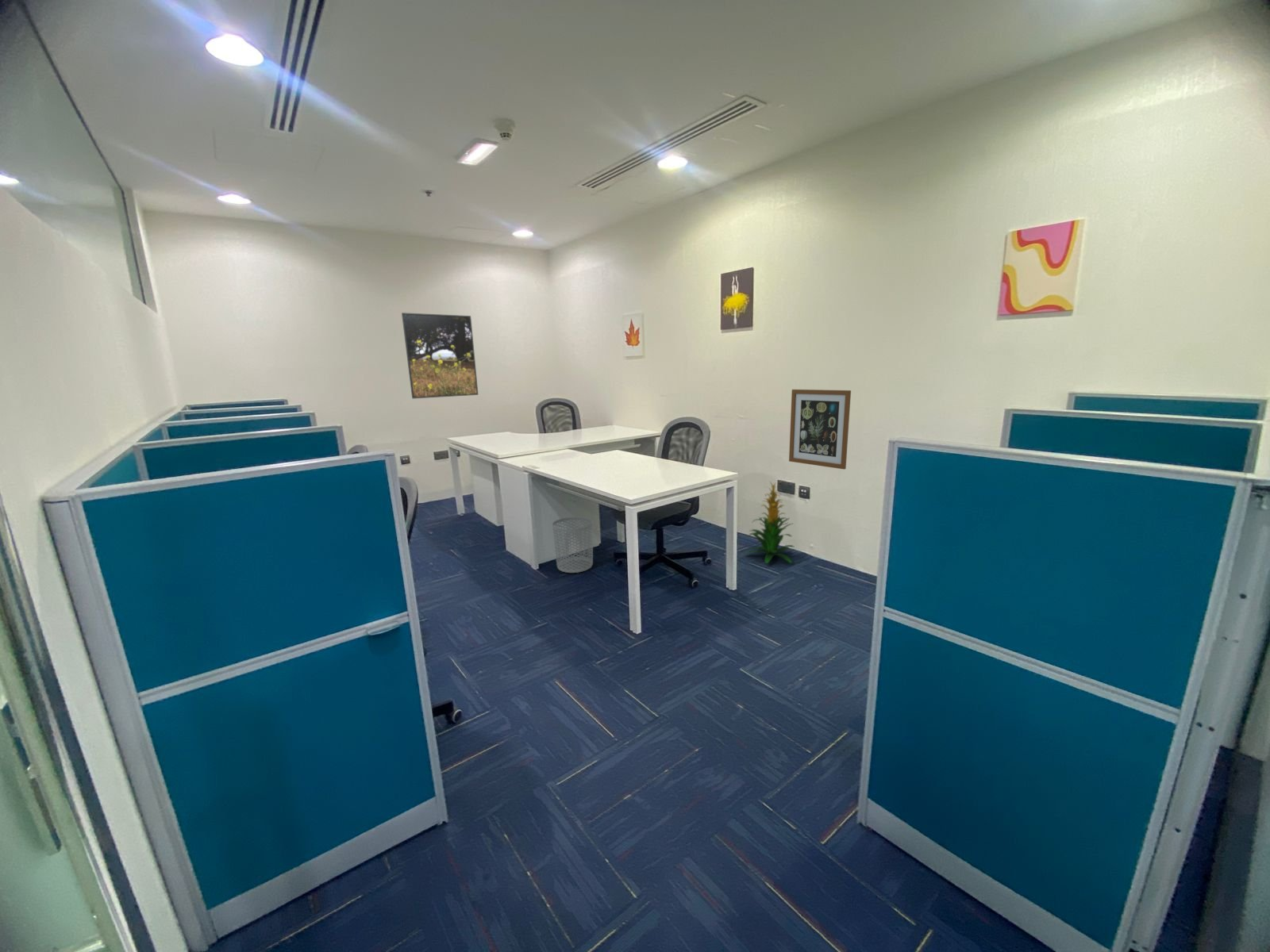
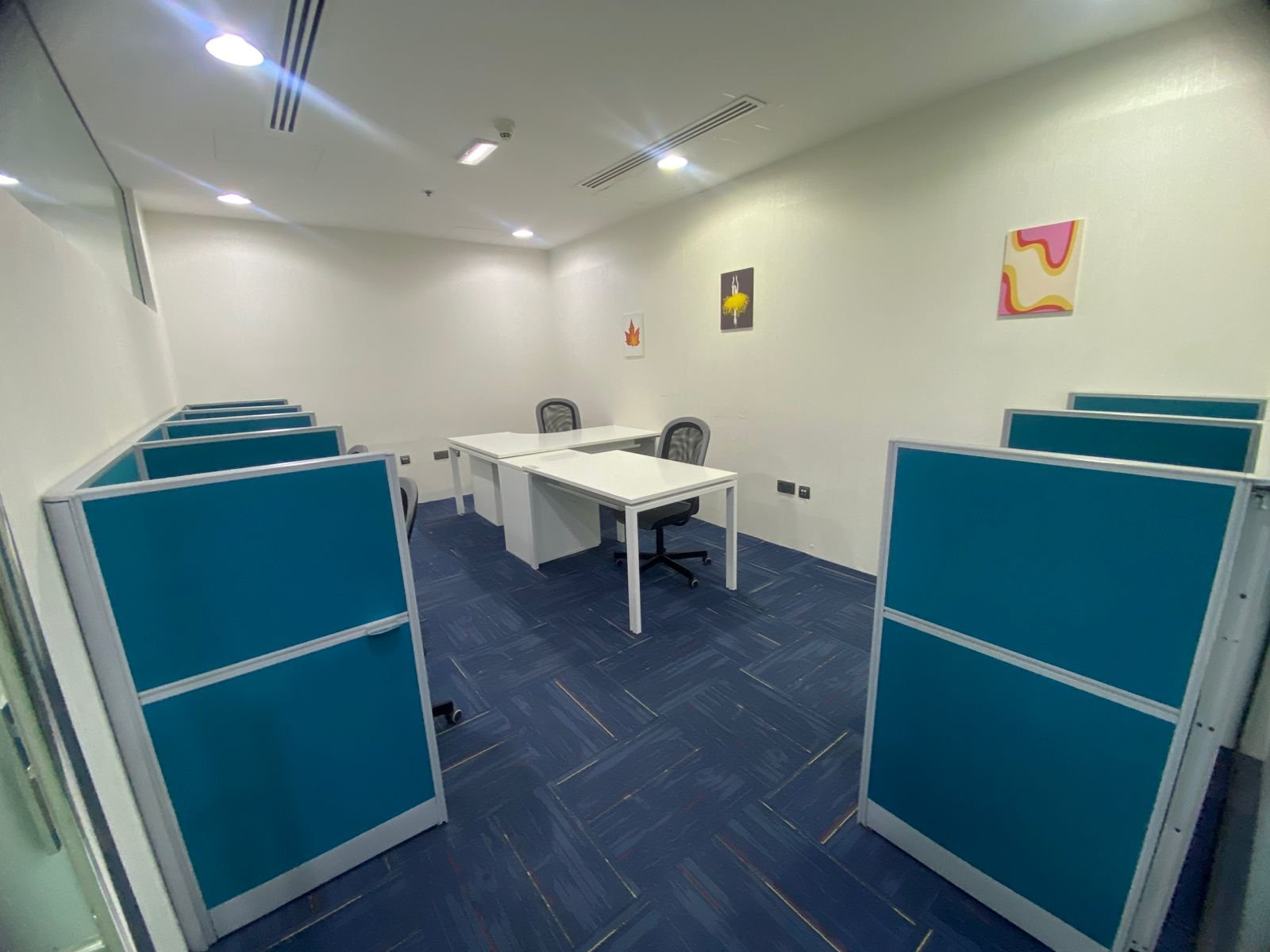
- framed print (442, 356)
- waste bin (573, 544)
- indoor plant (772, 519)
- wall art (818, 428)
